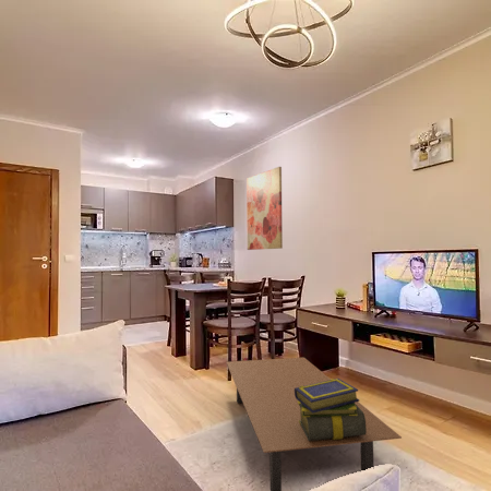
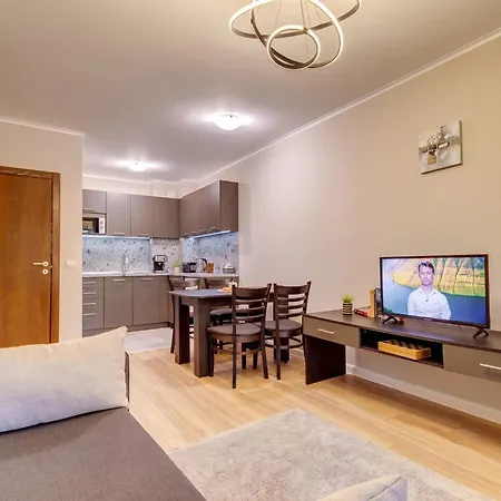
- wall art (263, 211)
- stack of books (327, 407)
- coffee table (290, 410)
